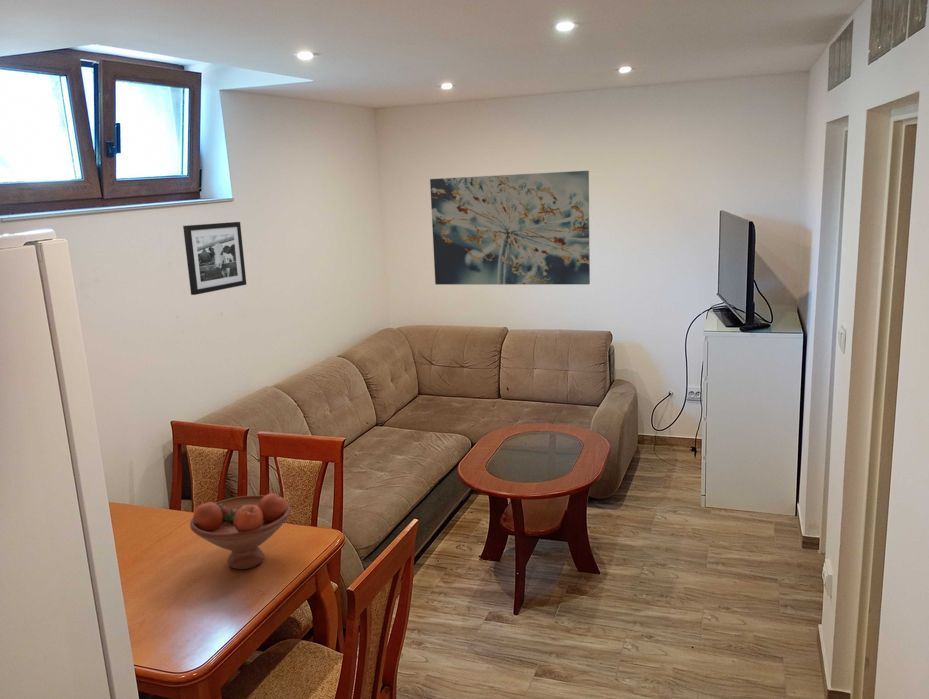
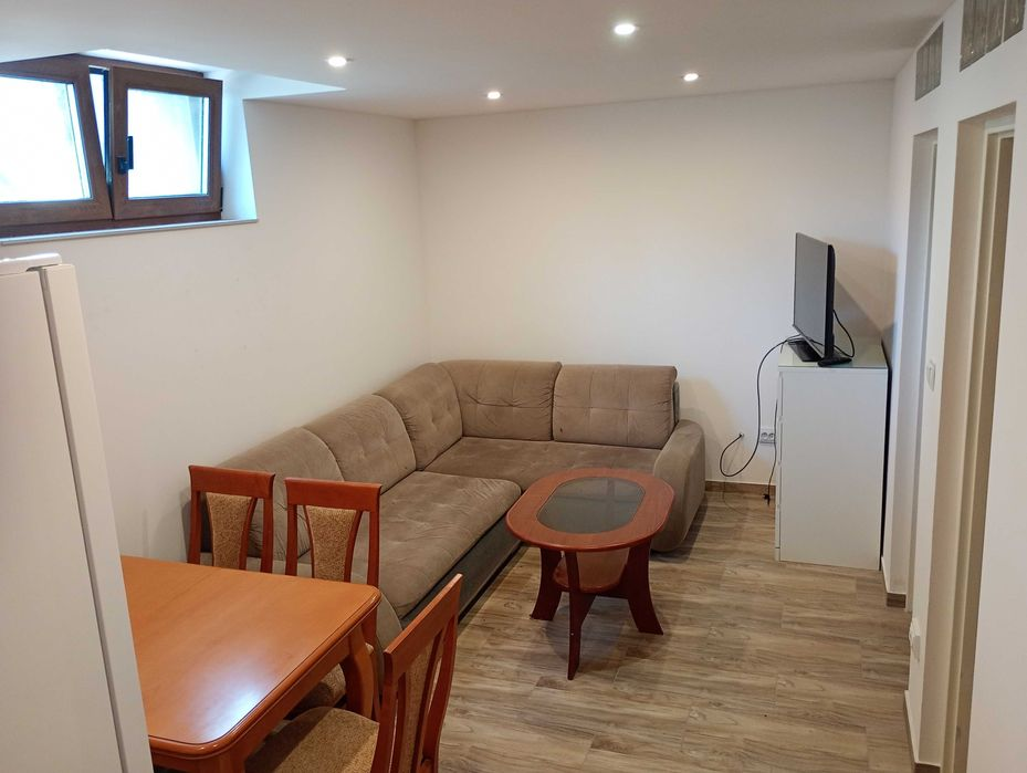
- fruit bowl (242, 528)
- wall art (508, 230)
- picture frame (216, 256)
